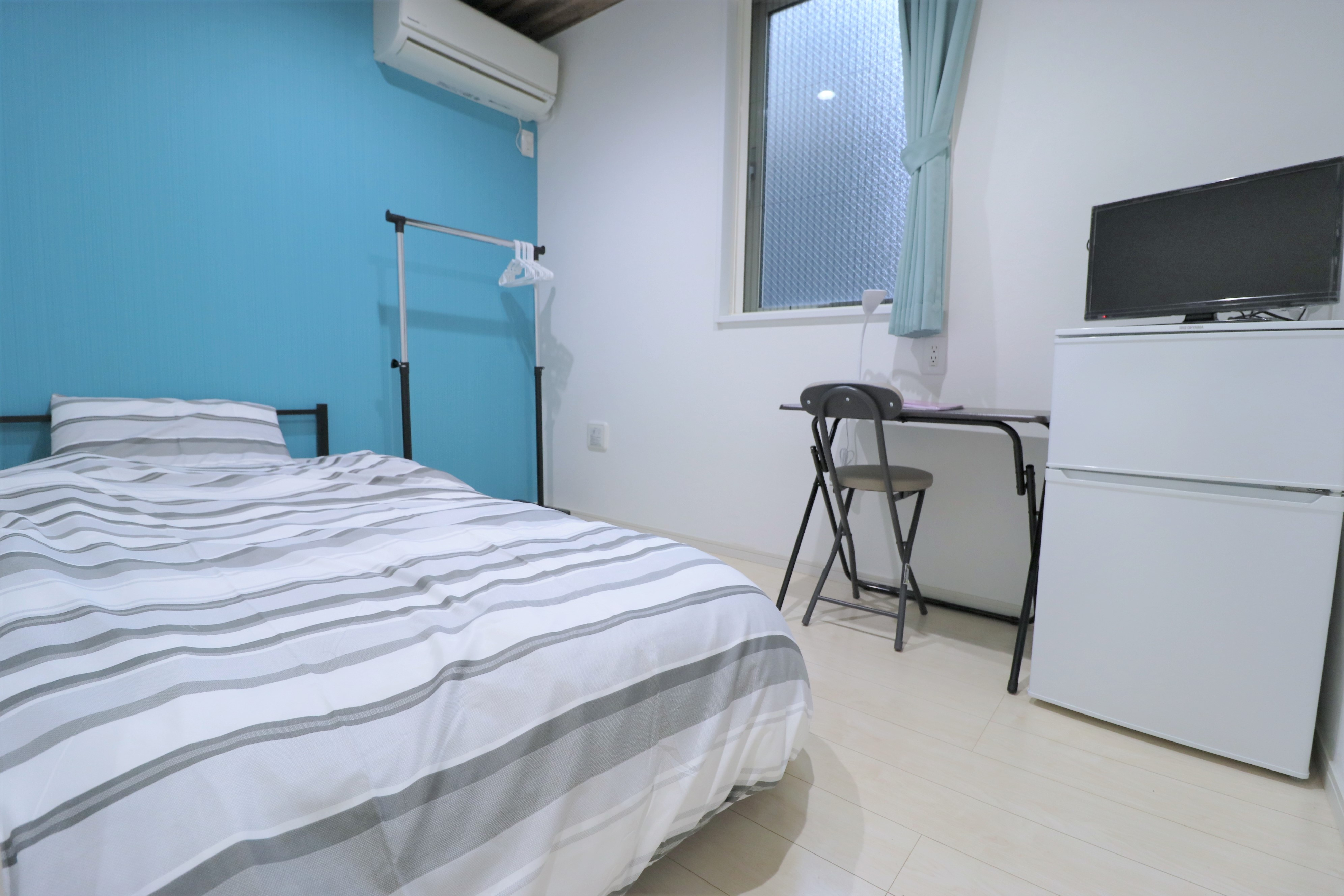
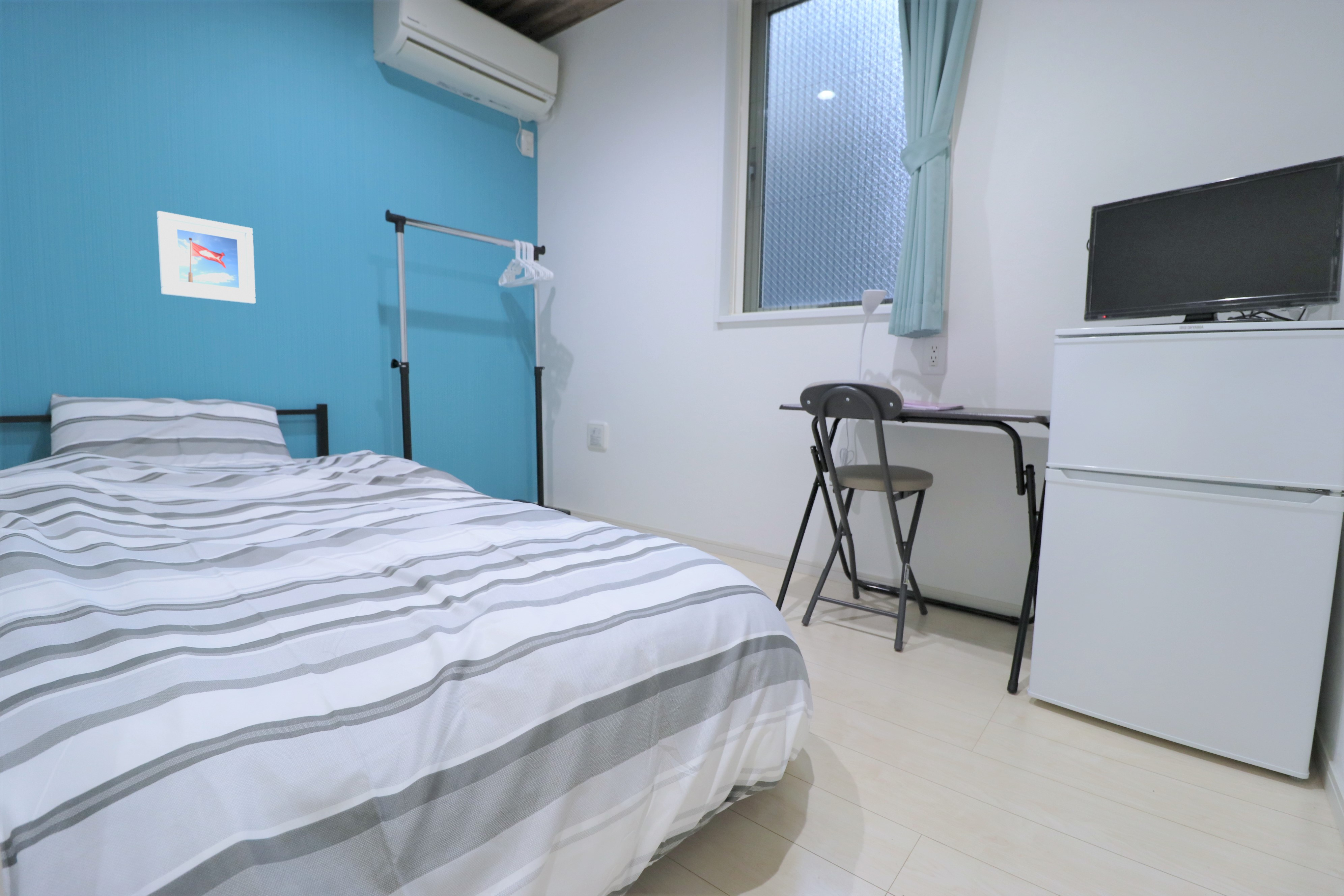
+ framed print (208, 260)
